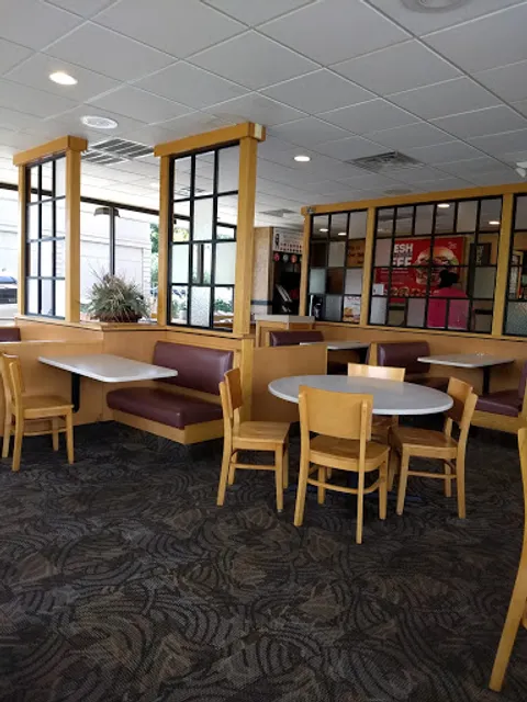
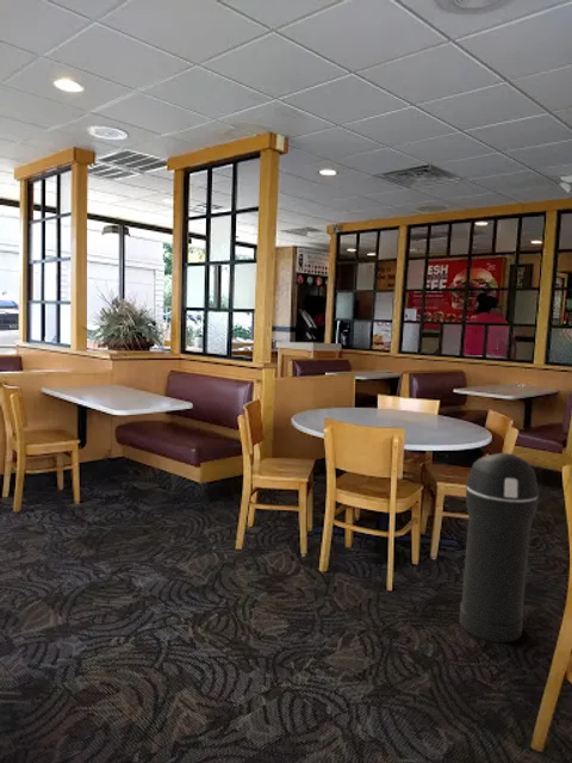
+ trash can (497, 540)
